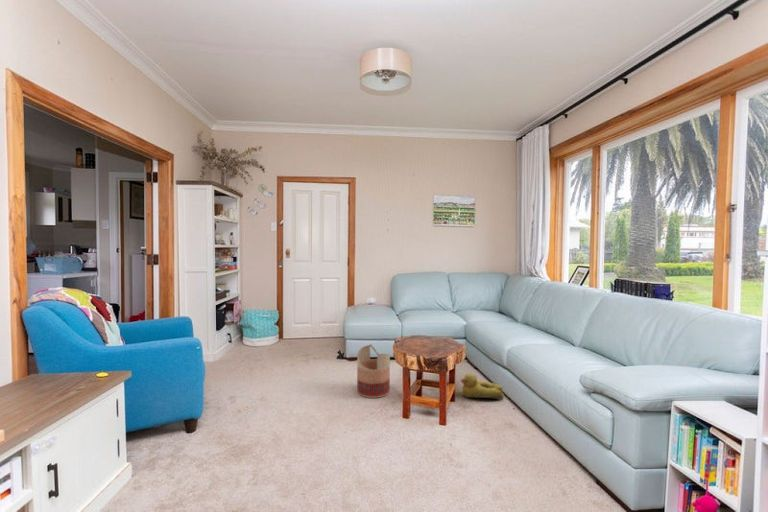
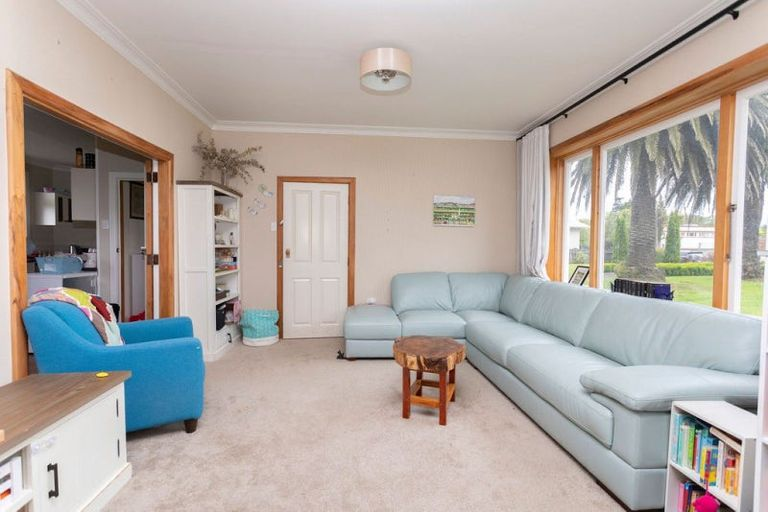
- rubber duck (481, 384)
- basket (373, 369)
